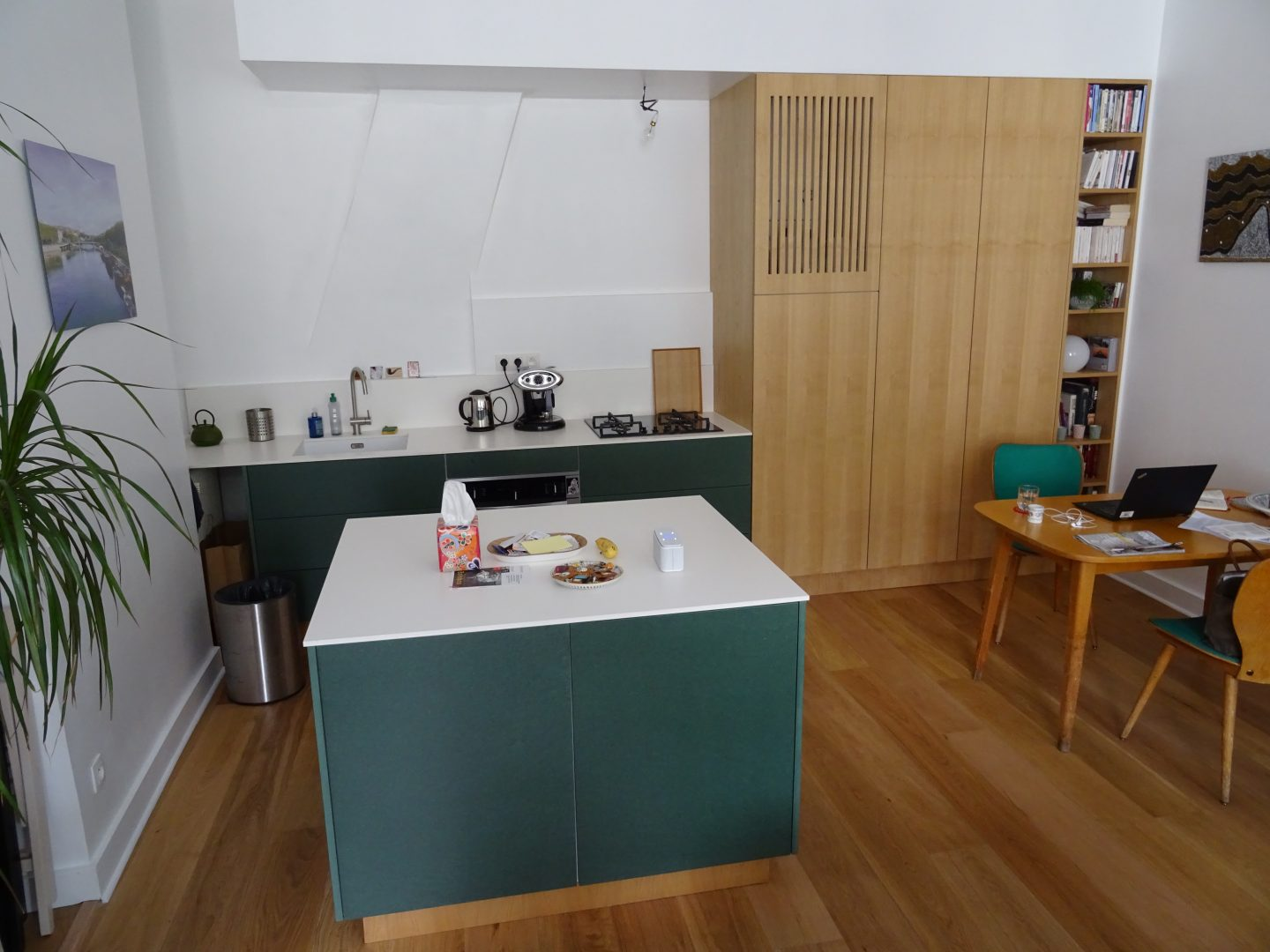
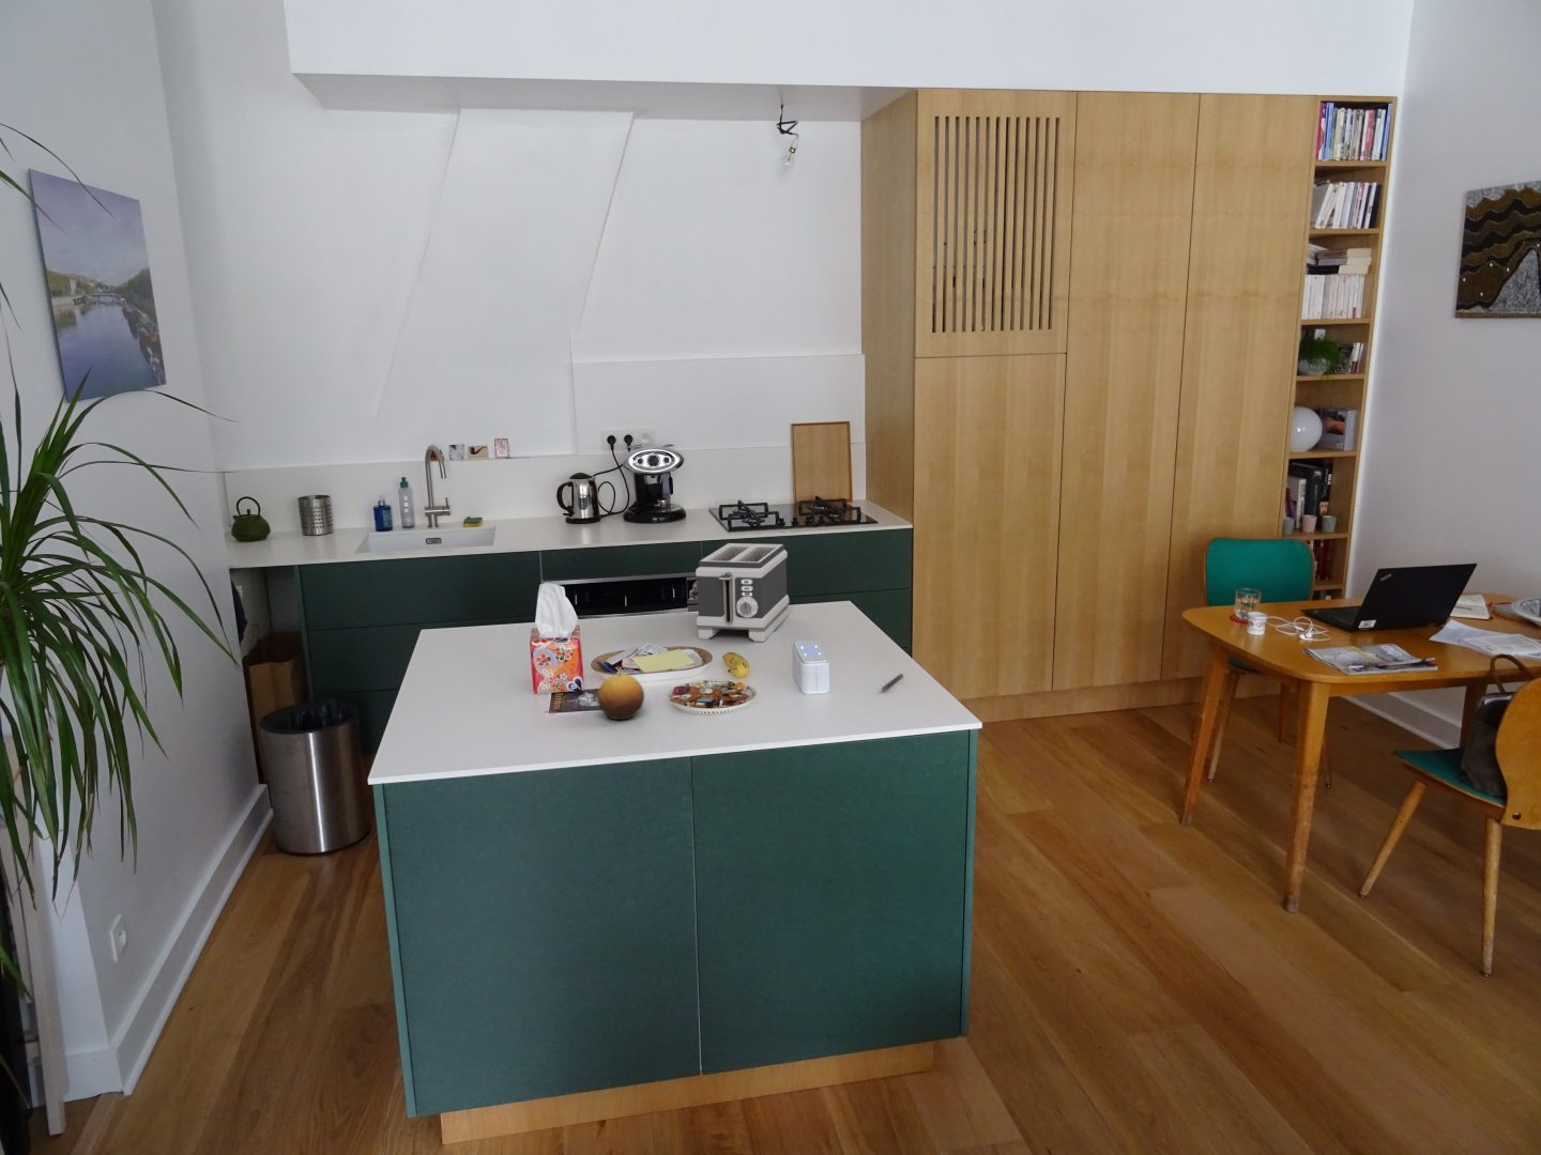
+ pen (893, 682)
+ toaster (741, 591)
+ fruit (621, 696)
